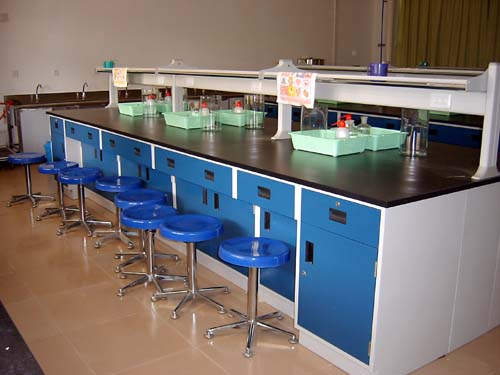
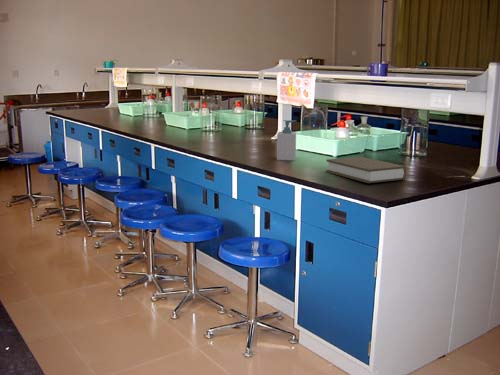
+ soap bottle (286, 139)
+ book (364, 169)
